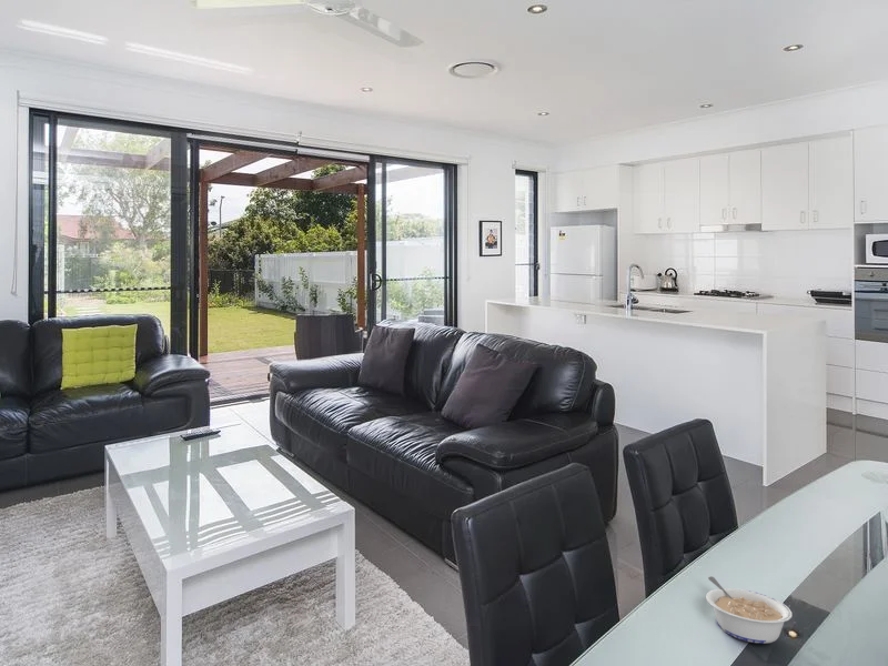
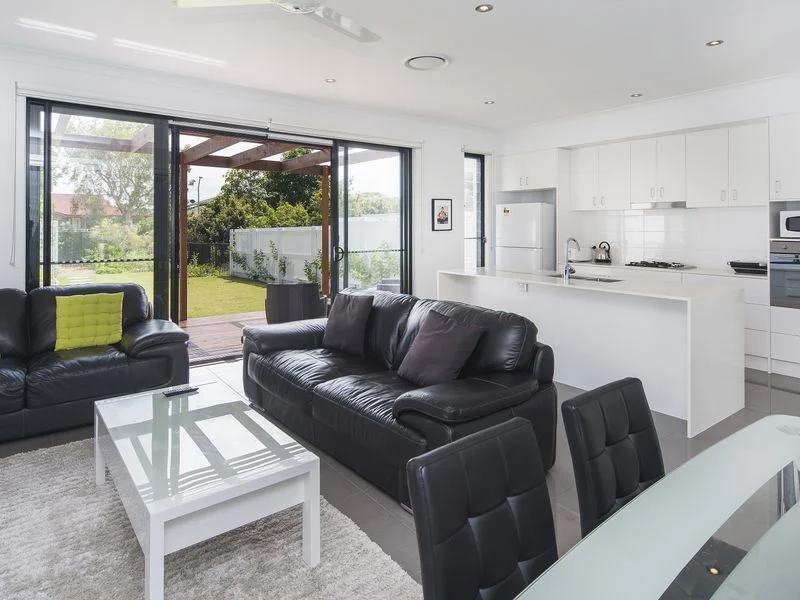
- legume (744, 613)
